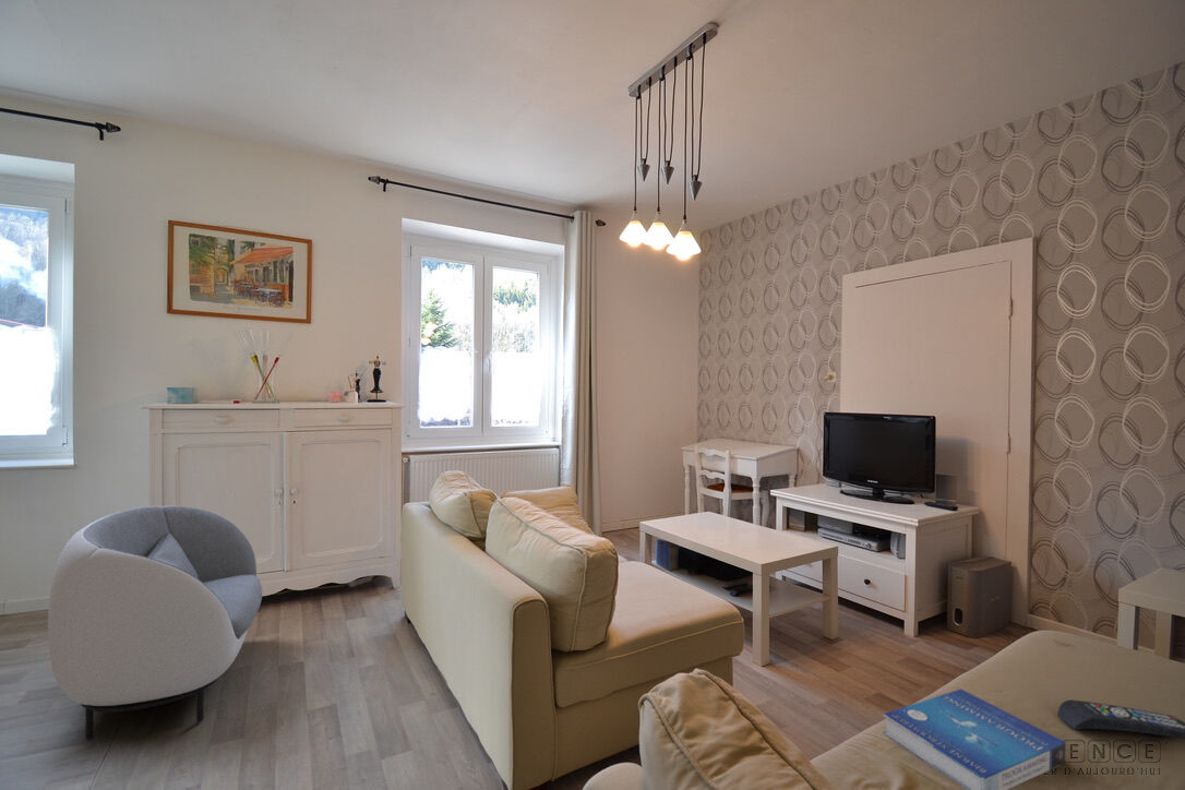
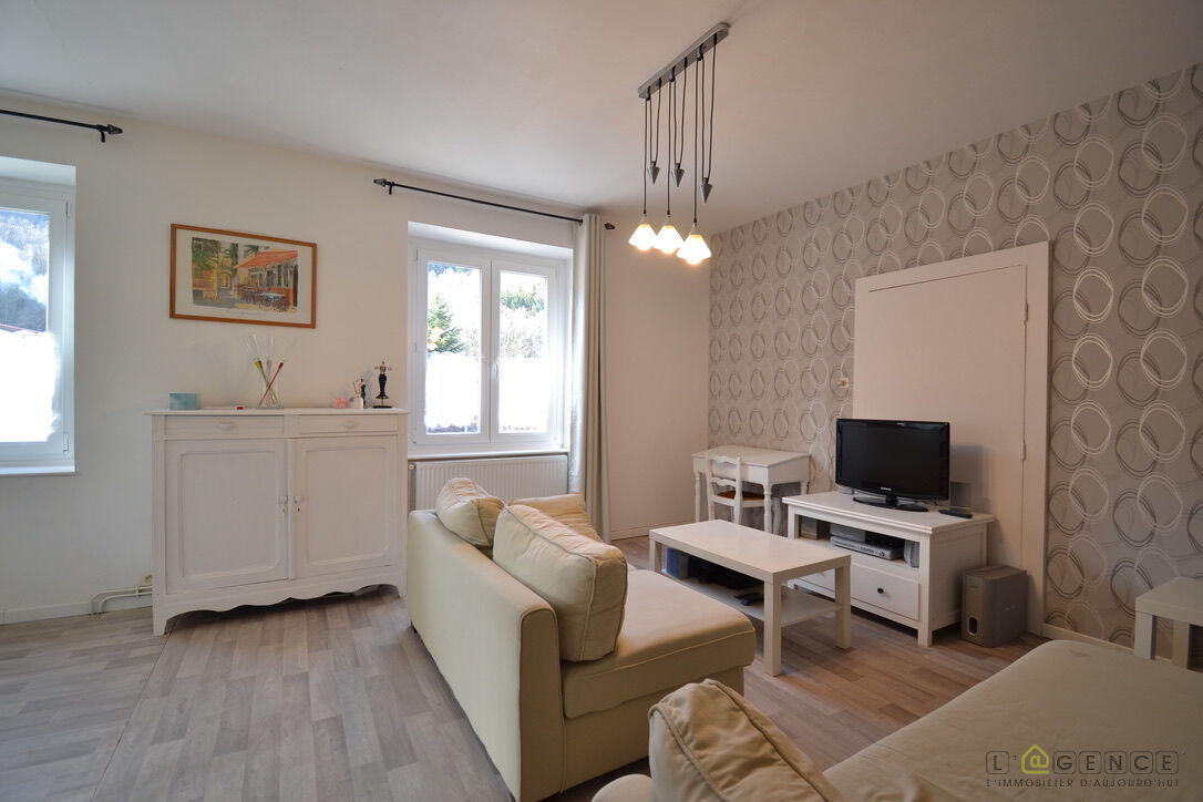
- remote control (1125, 719)
- book (970, 738)
- armchair (169, 601)
